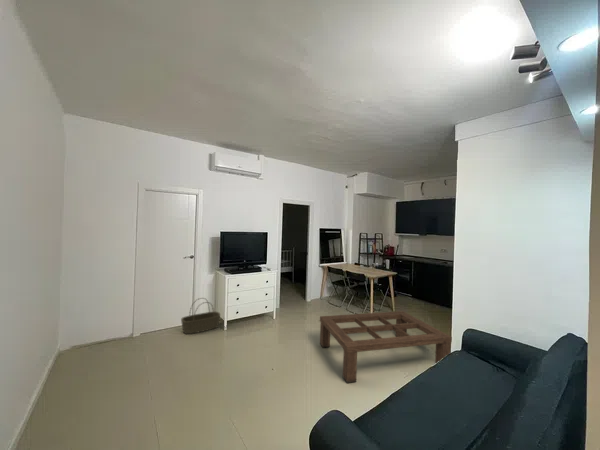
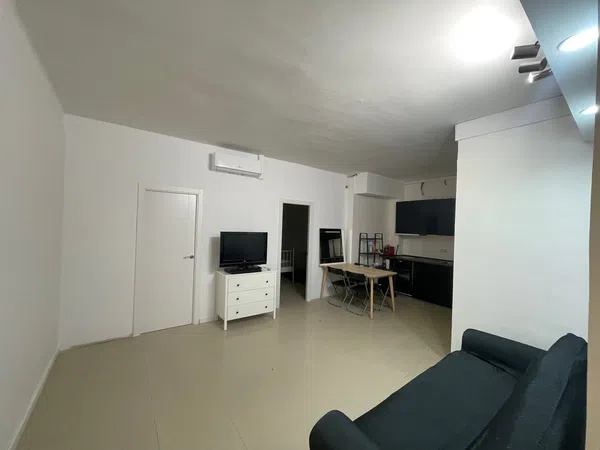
- basket (201, 314)
- coffee table (379, 340)
